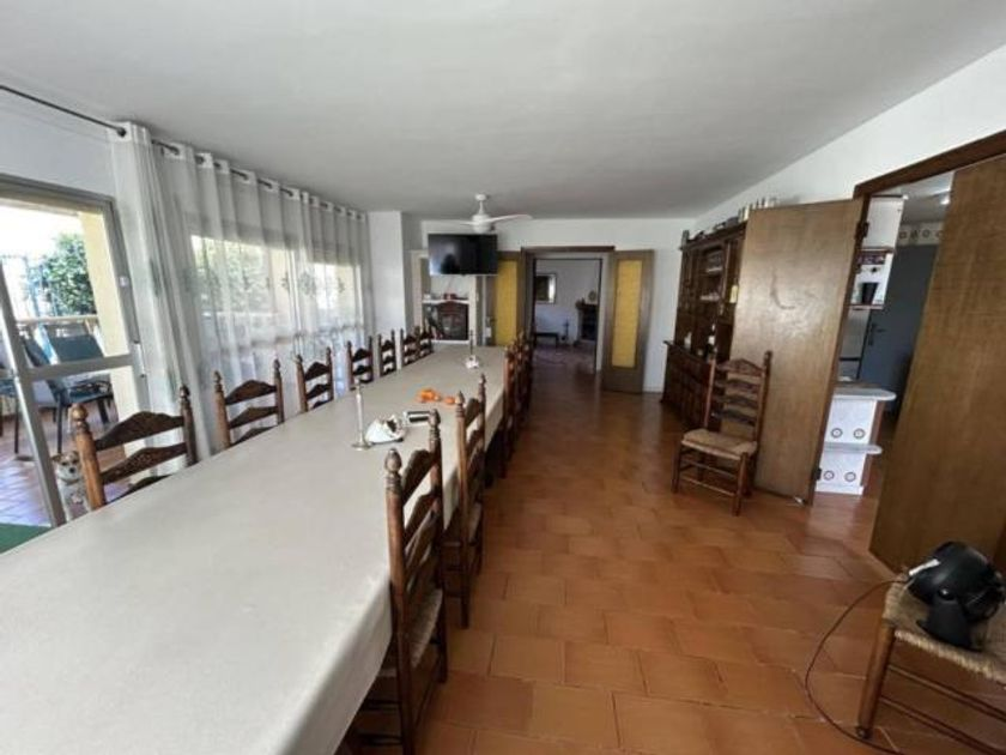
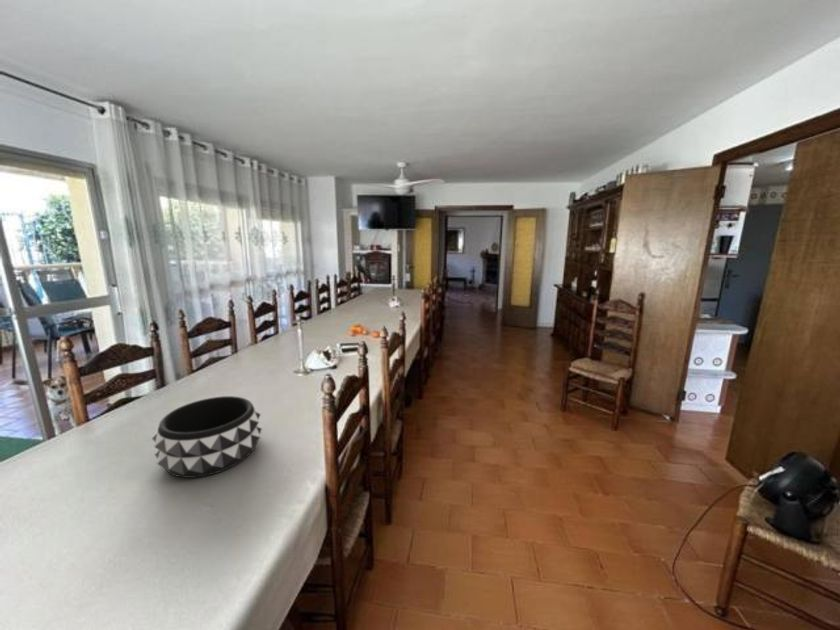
+ decorative bowl (211, 433)
